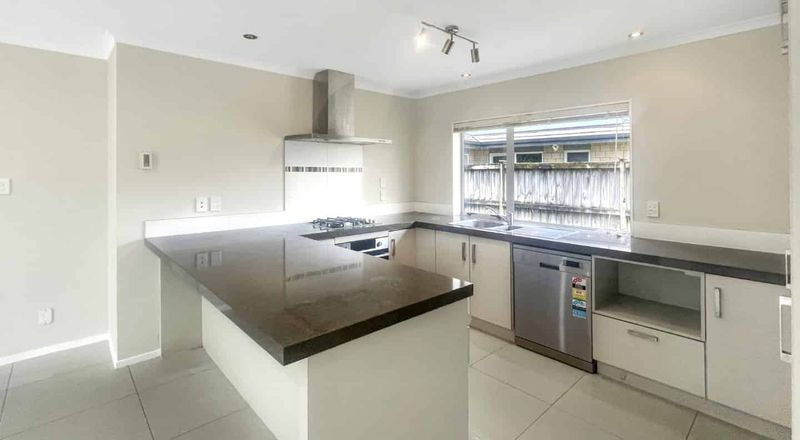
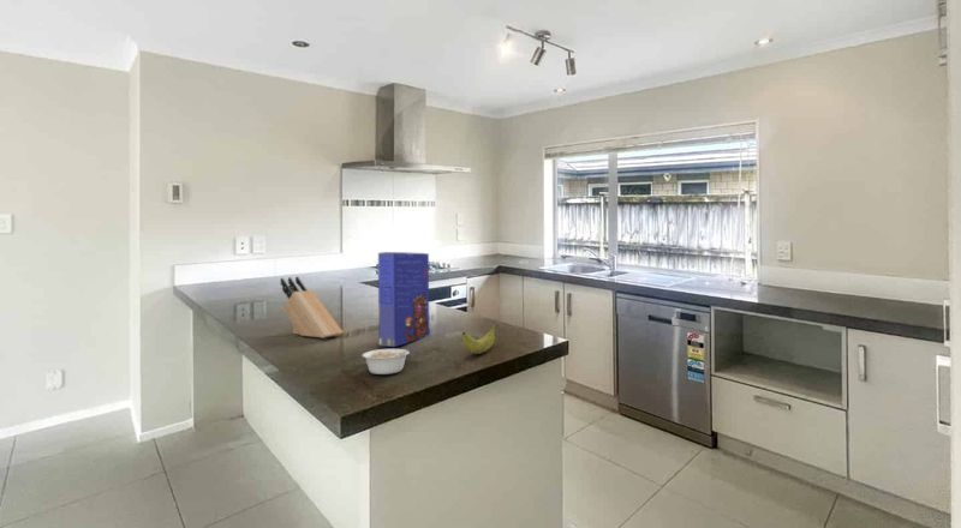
+ legume (387, 359)
+ knife block (309, 305)
+ cereal box (405, 296)
+ banana (479, 340)
